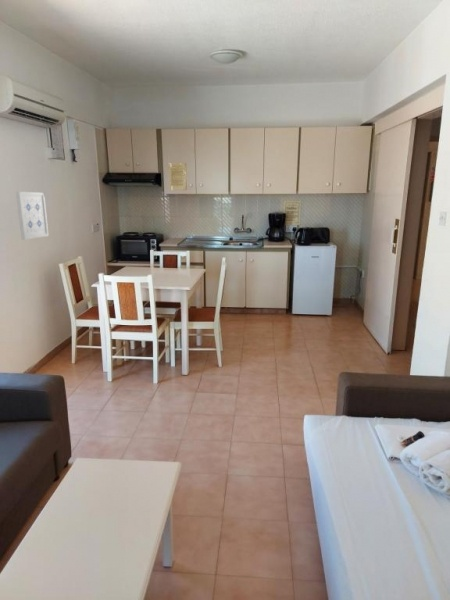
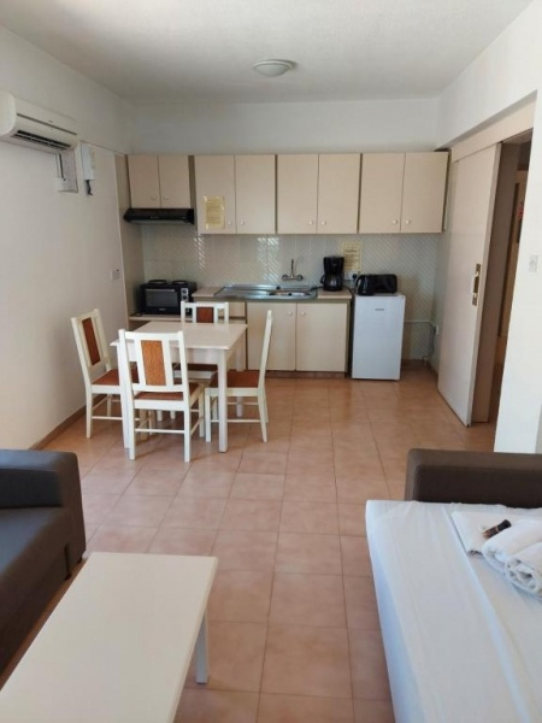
- wall art (33, 215)
